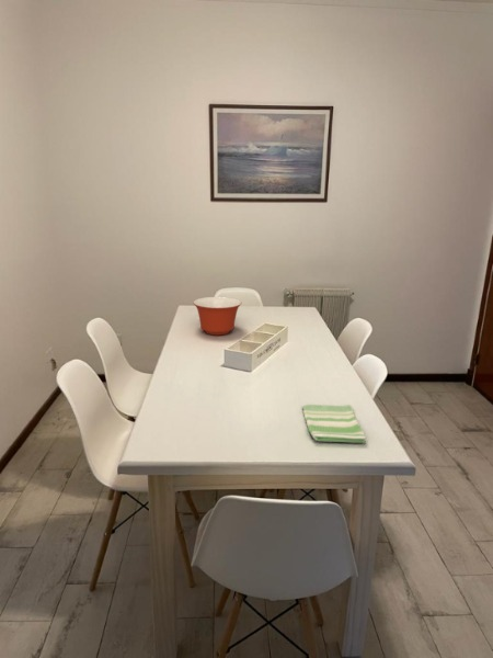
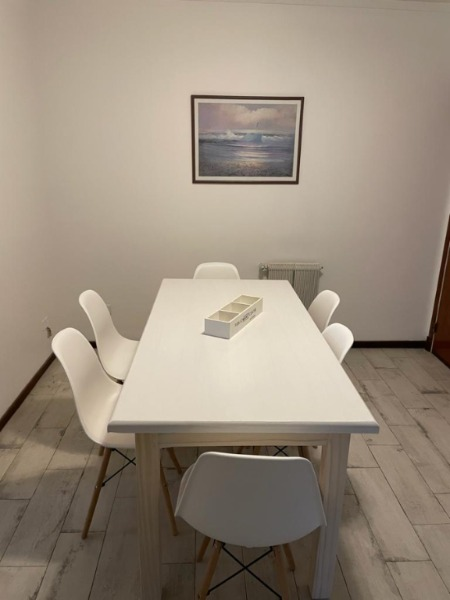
- mixing bowl (217, 317)
- dish towel (332, 421)
